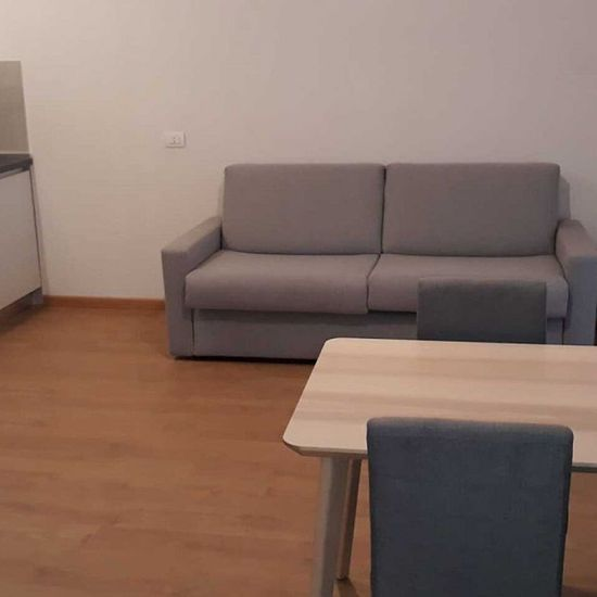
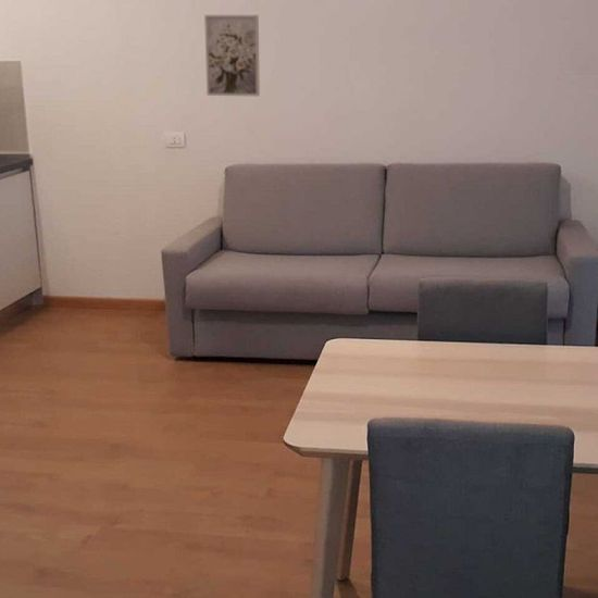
+ wall art (232, 55)
